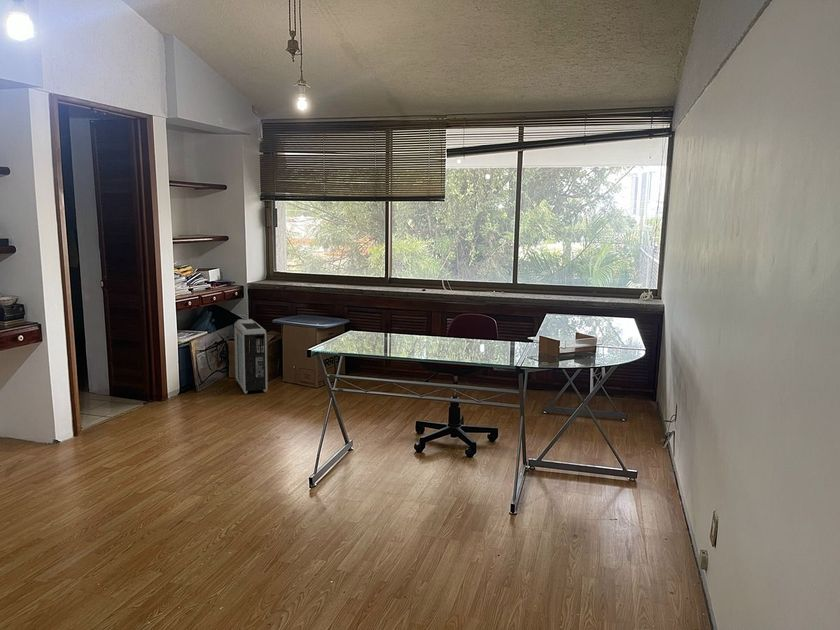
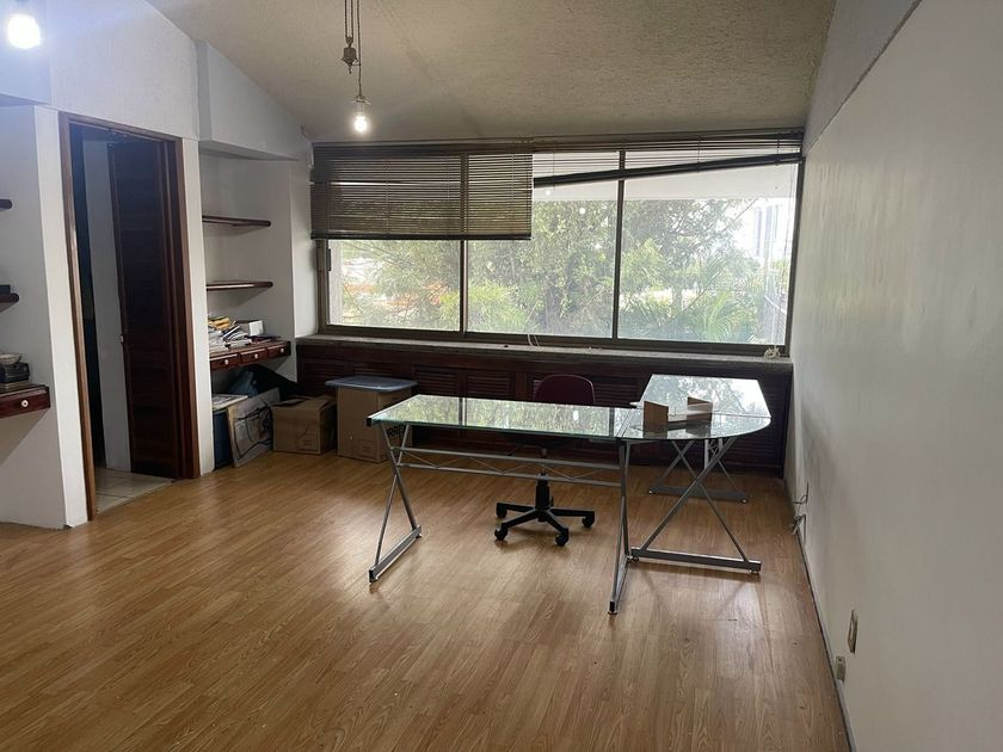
- air purifier (250, 354)
